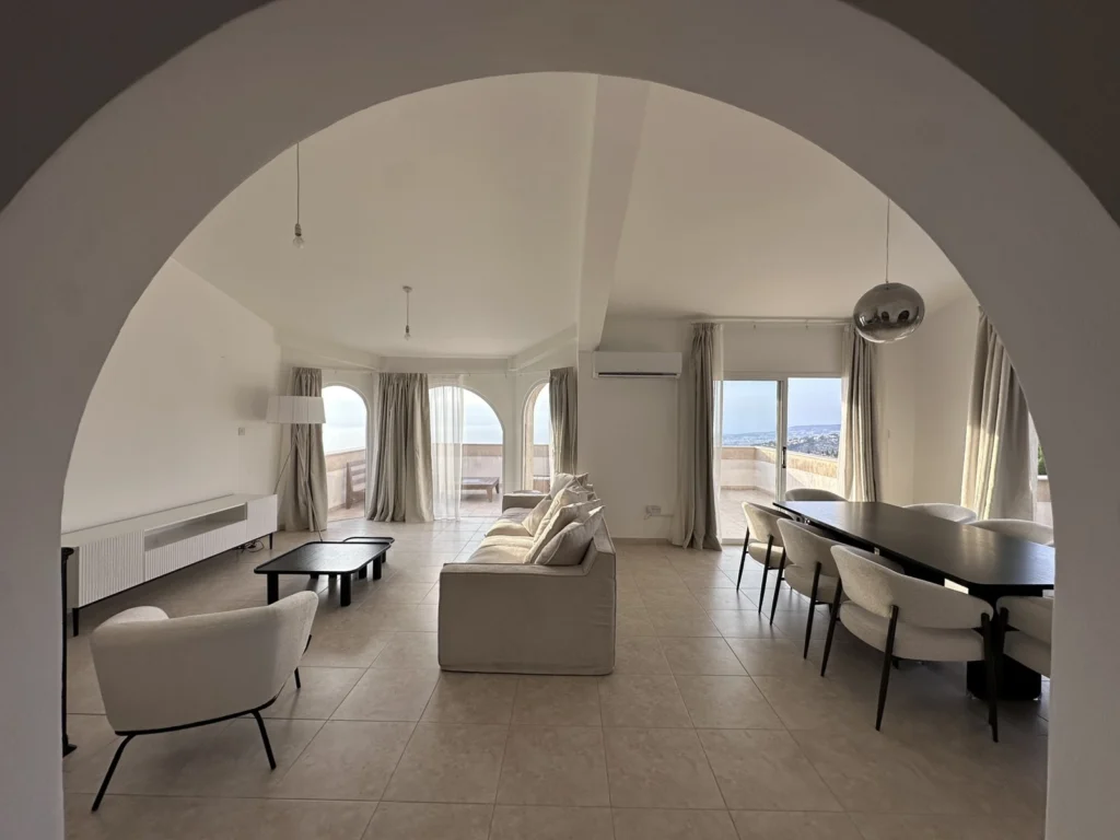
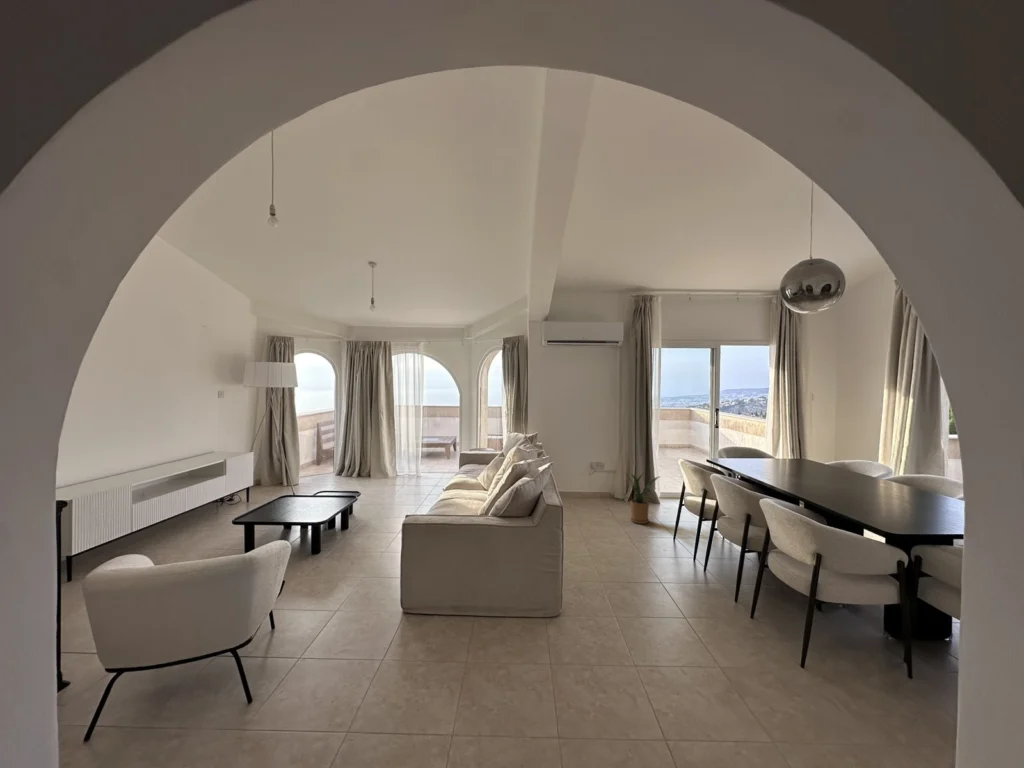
+ house plant (641, 497)
